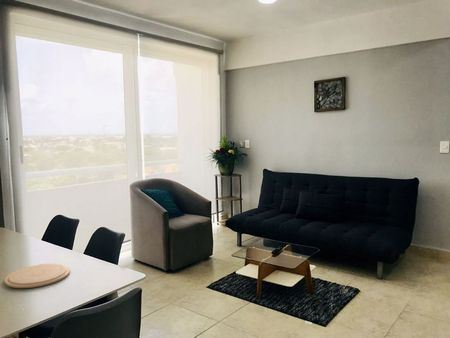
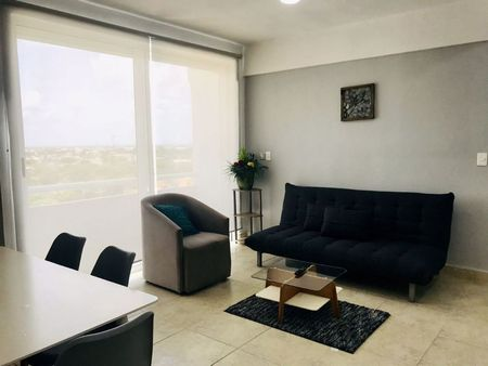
- plate (38, 274)
